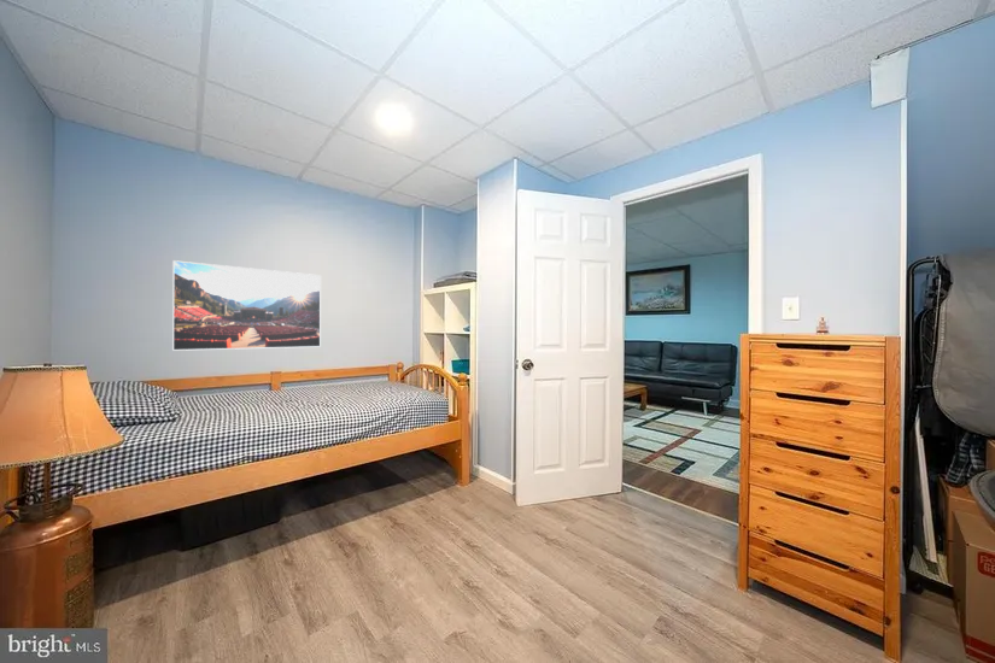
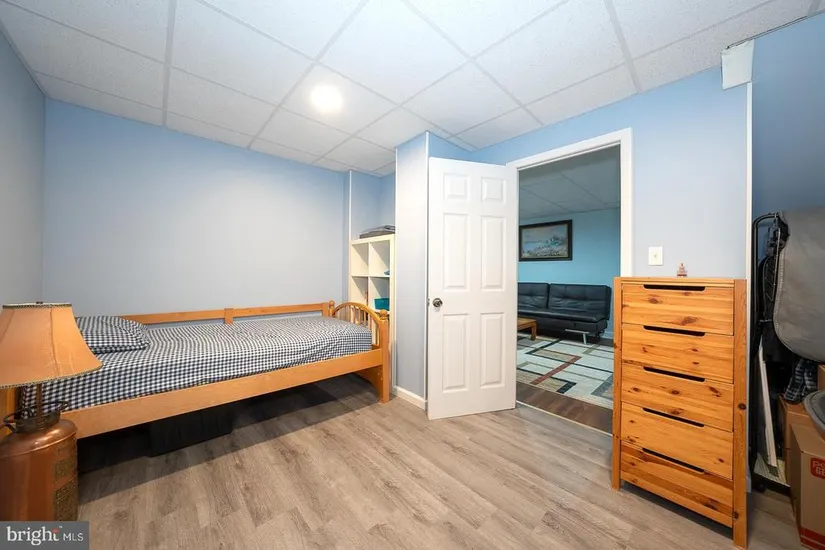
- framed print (254, 309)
